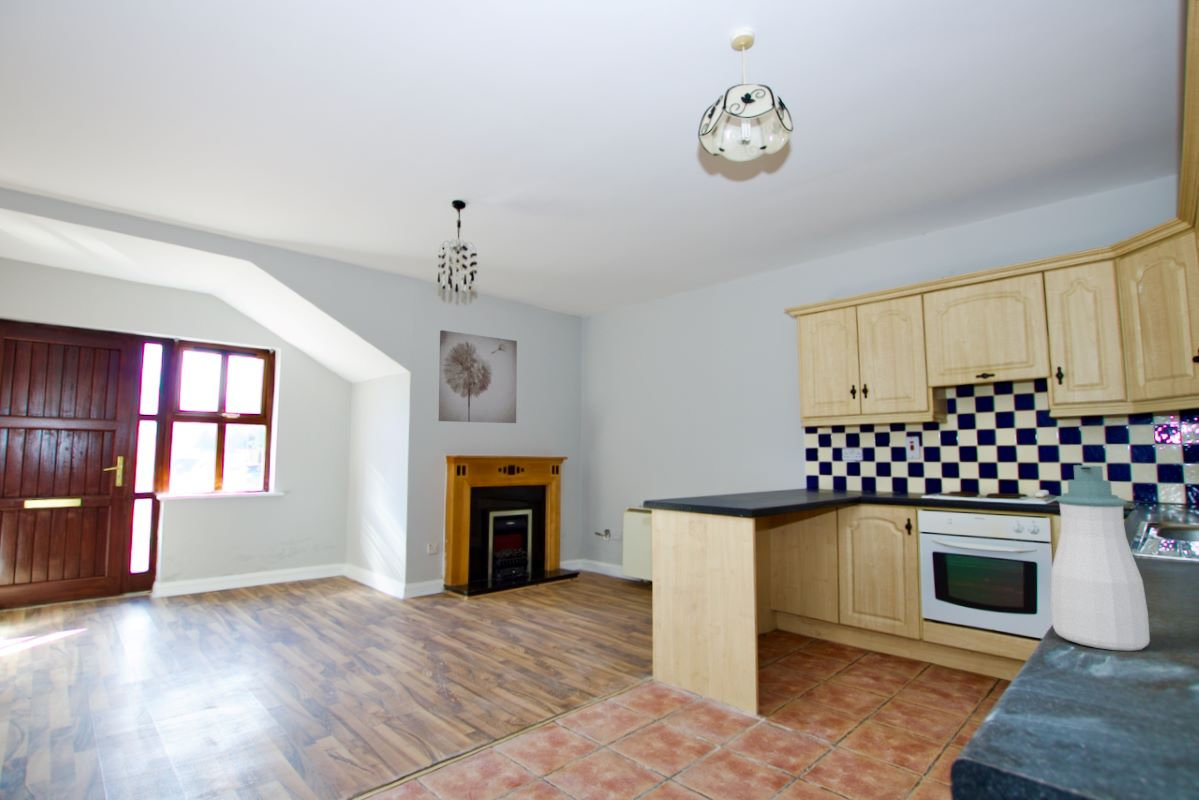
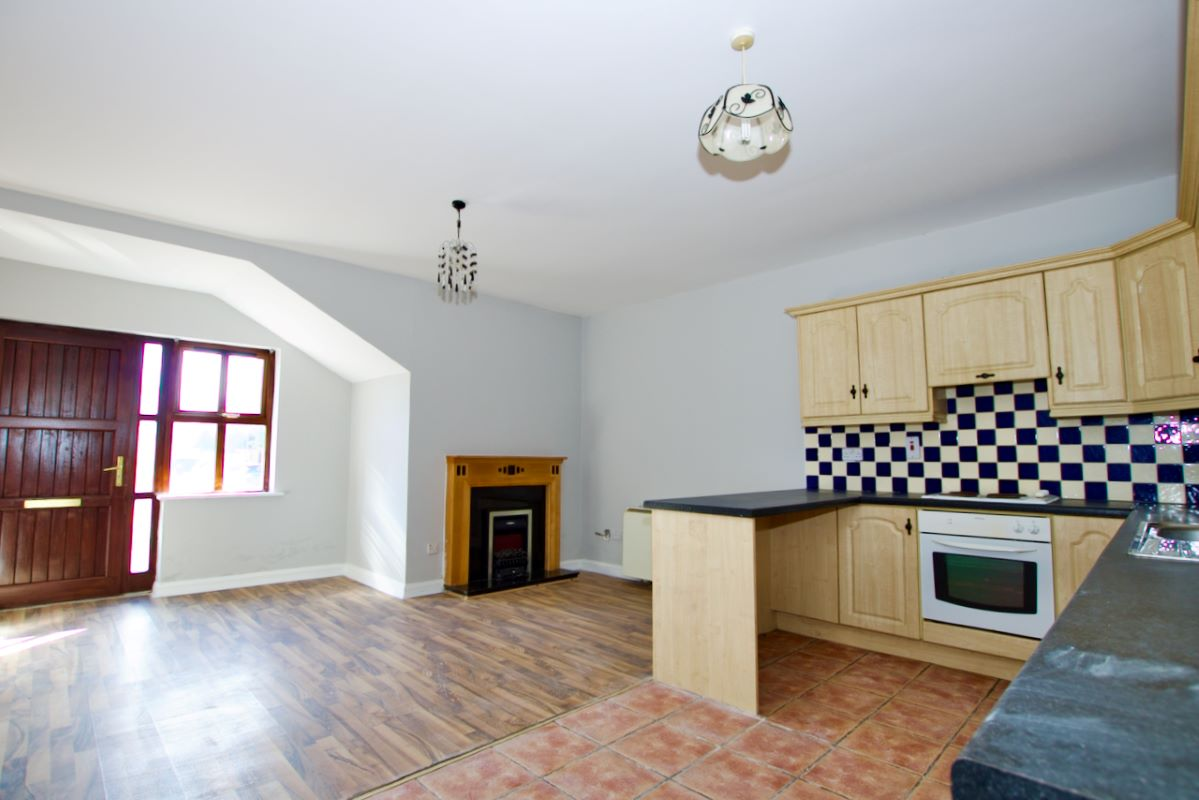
- wall art (479, 378)
- soap bottle (1093, 552)
